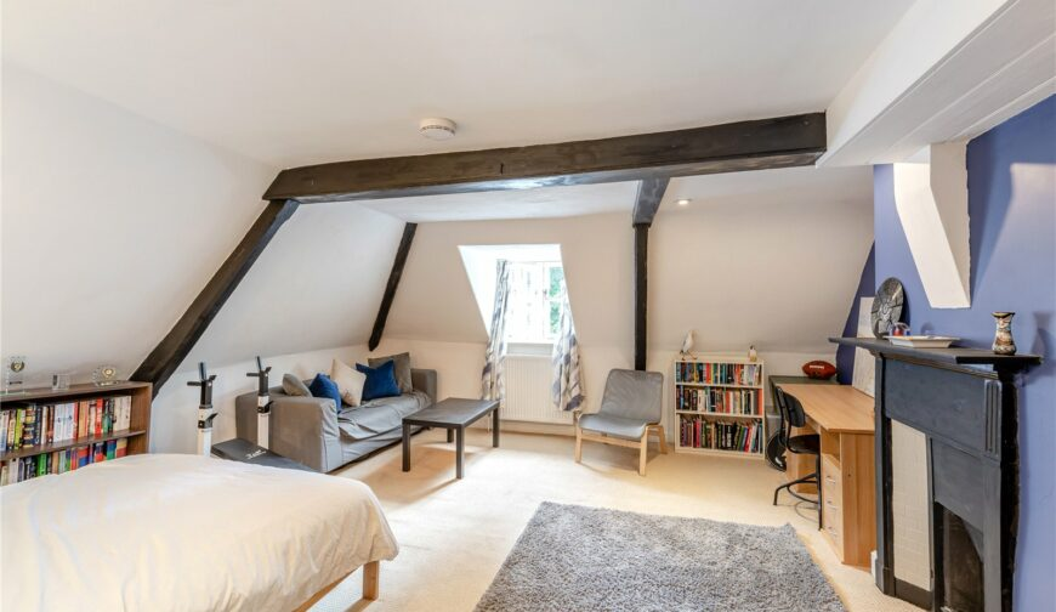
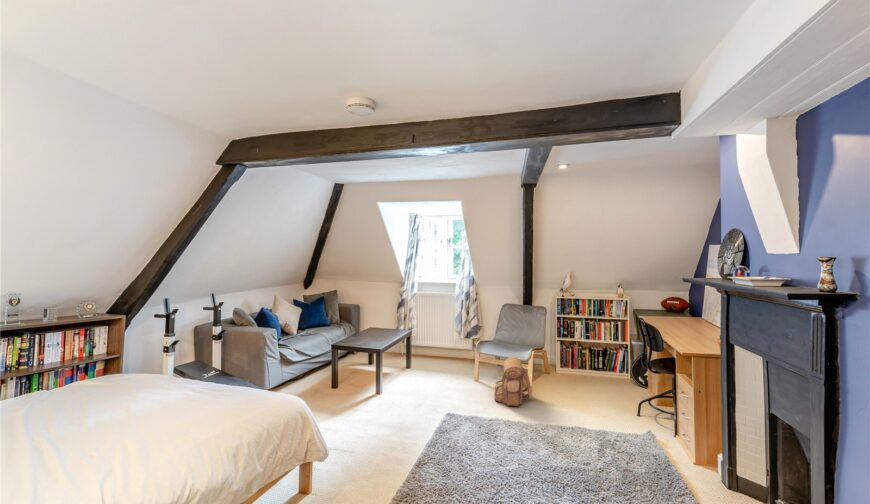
+ backpack (512, 379)
